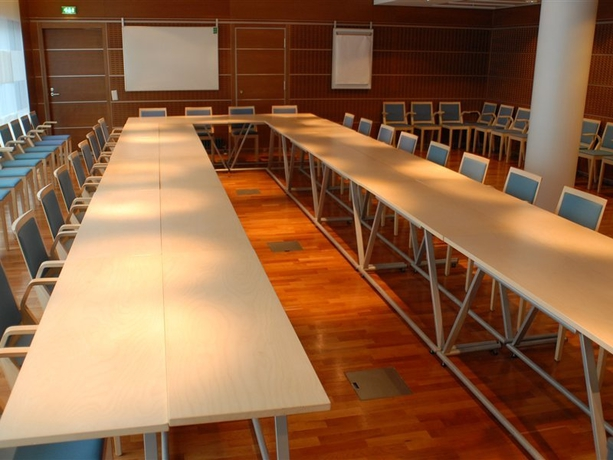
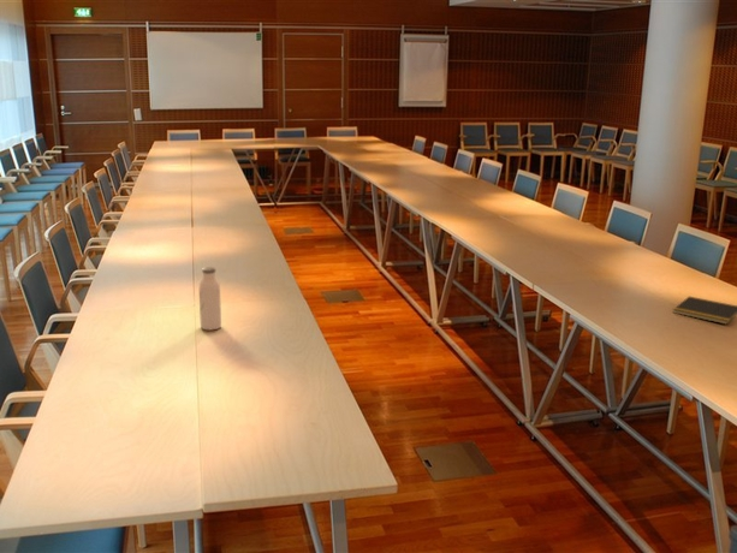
+ notepad (707, 309)
+ water bottle (209, 297)
